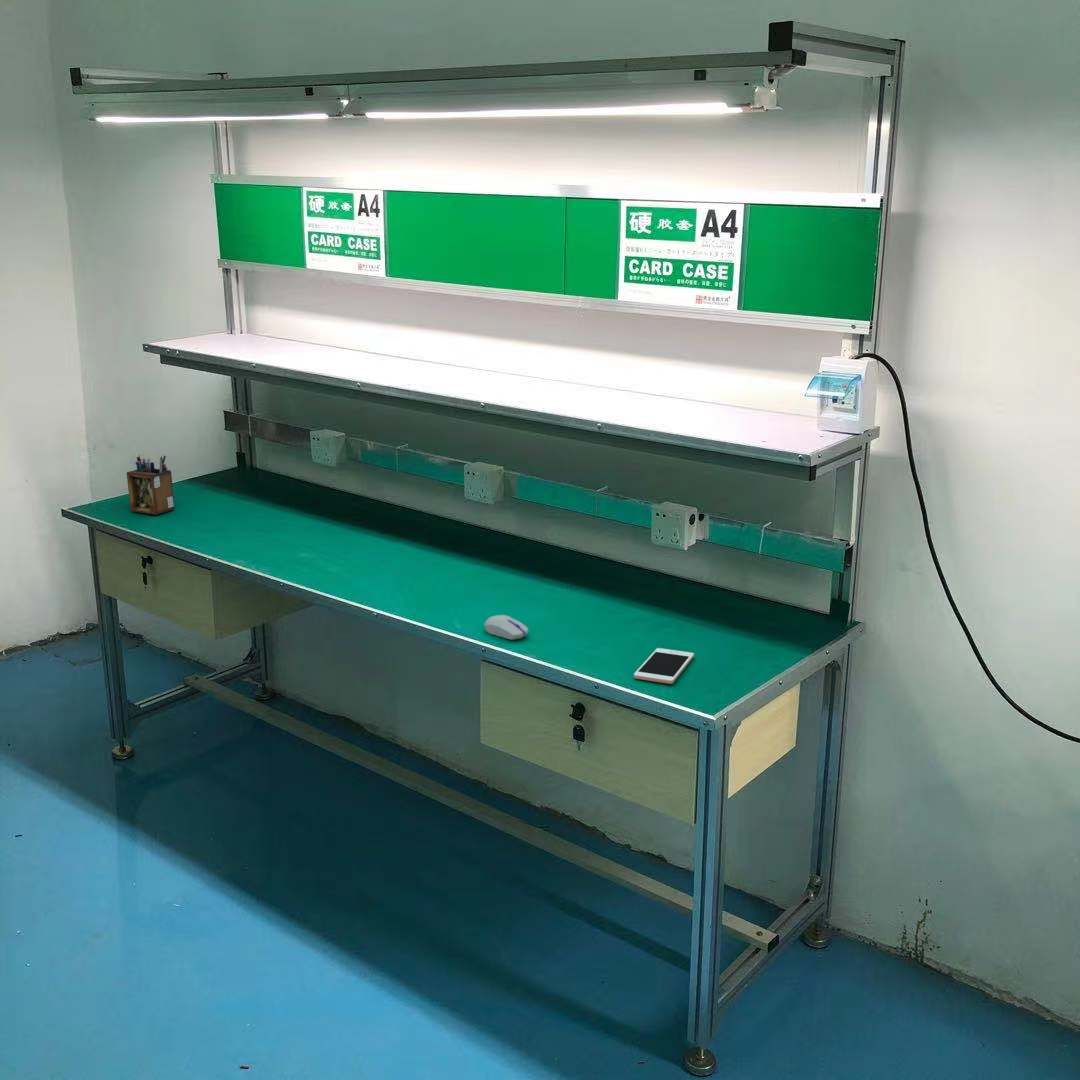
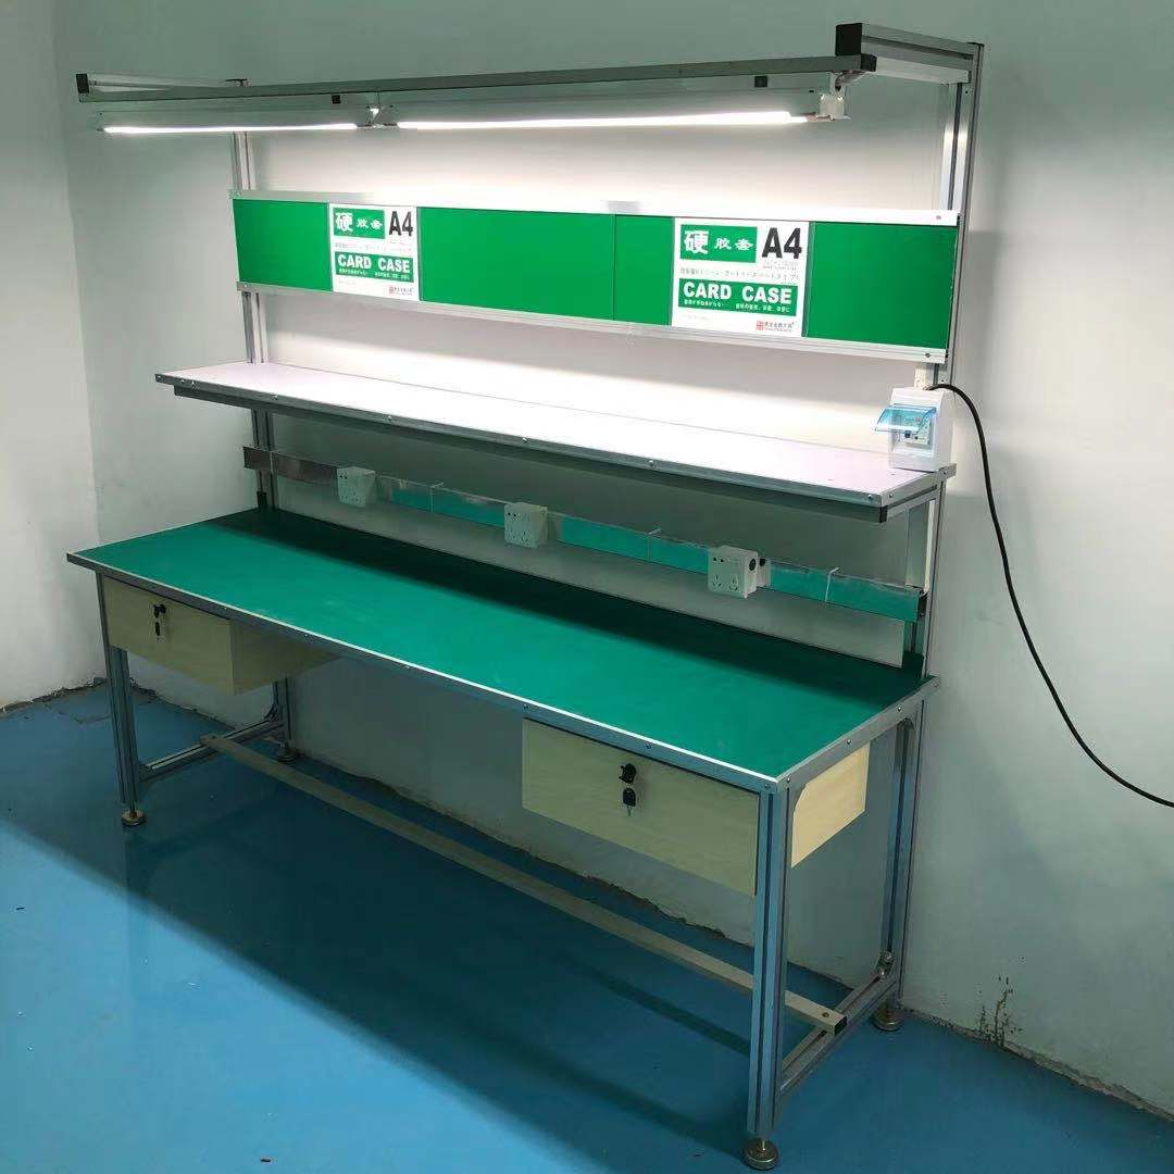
- computer mouse (505, 625)
- desk organizer (150, 483)
- cell phone (664, 665)
